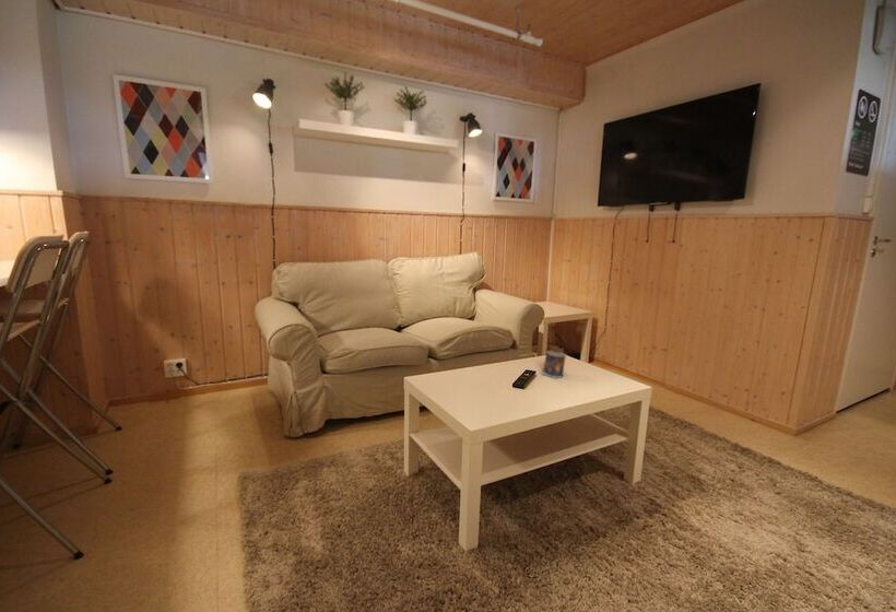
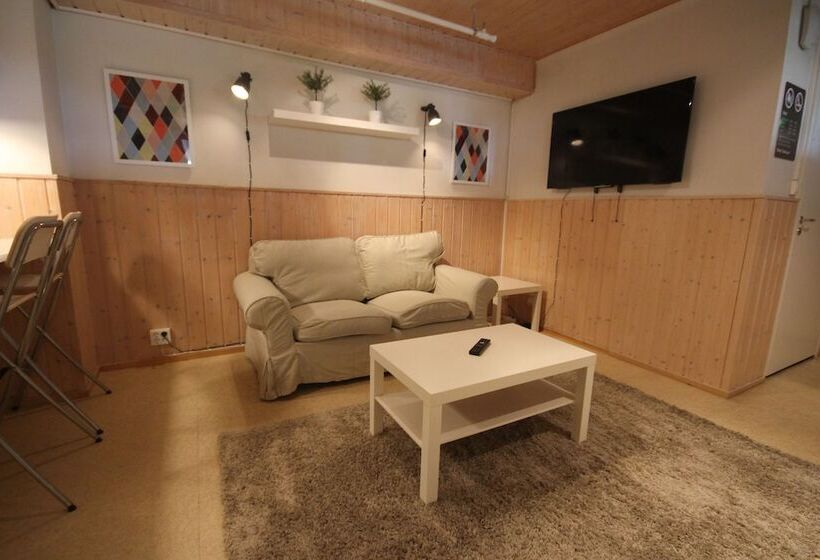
- candle (554, 363)
